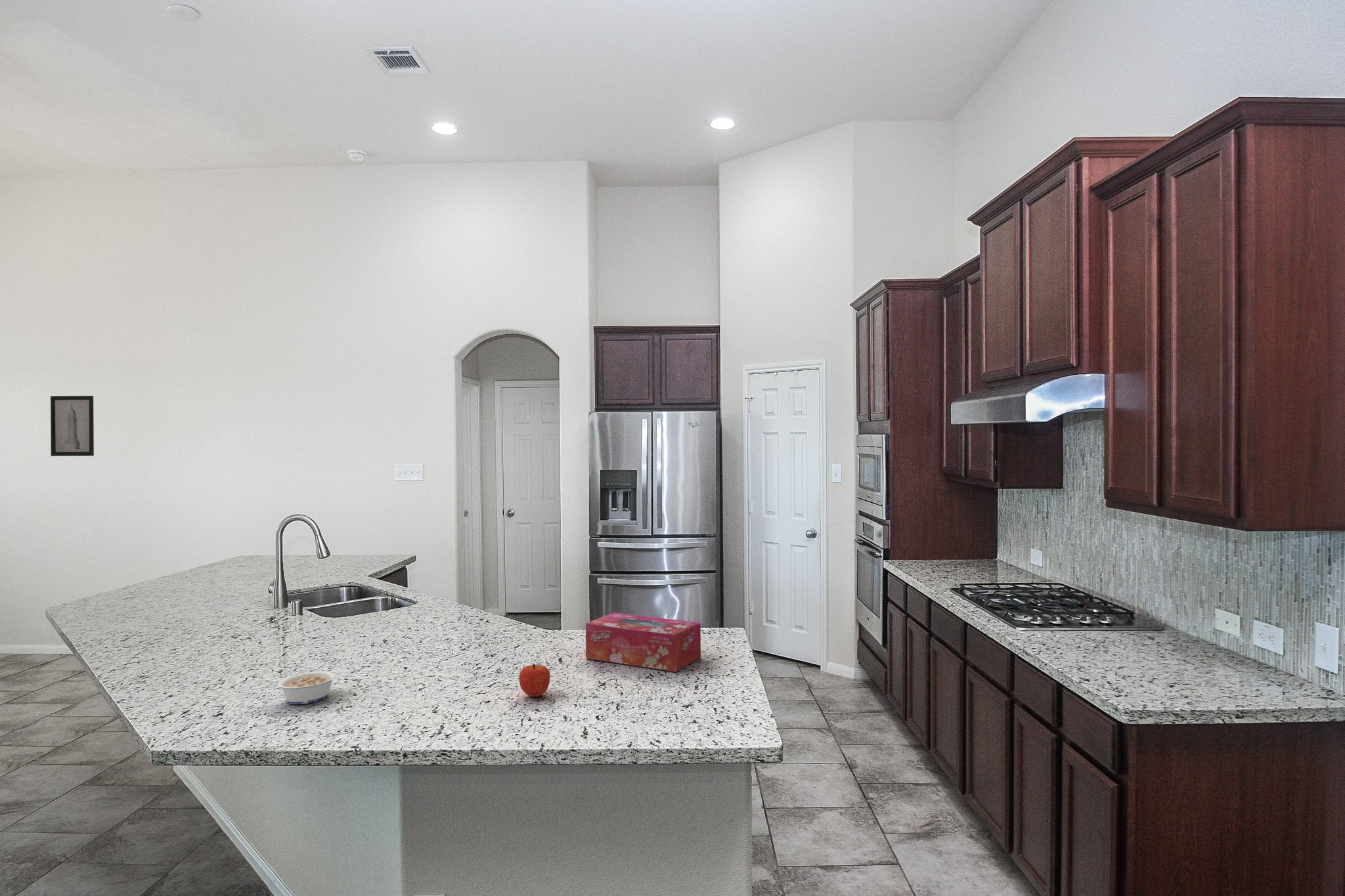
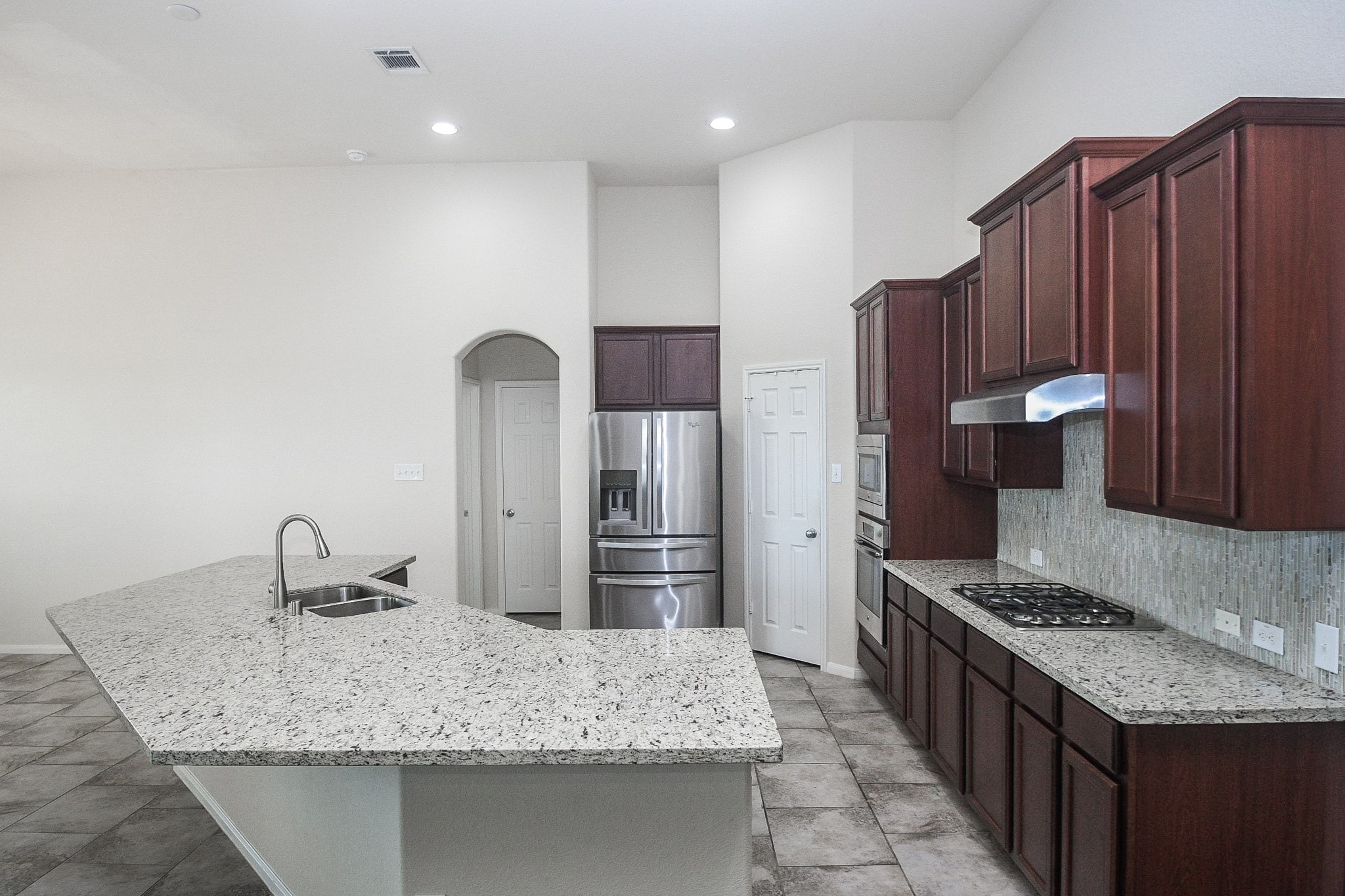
- tissue box (643, 640)
- legume (305, 687)
- fruit (535, 679)
- wall art (72, 425)
